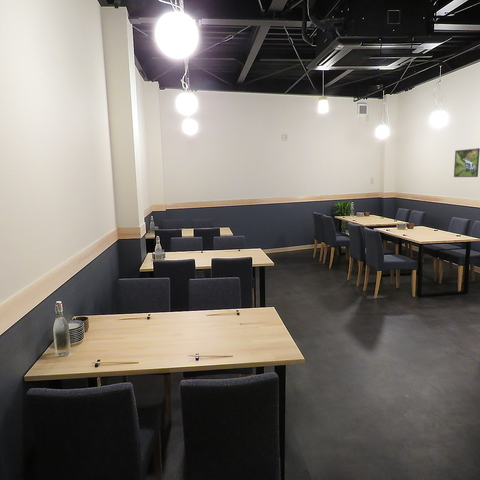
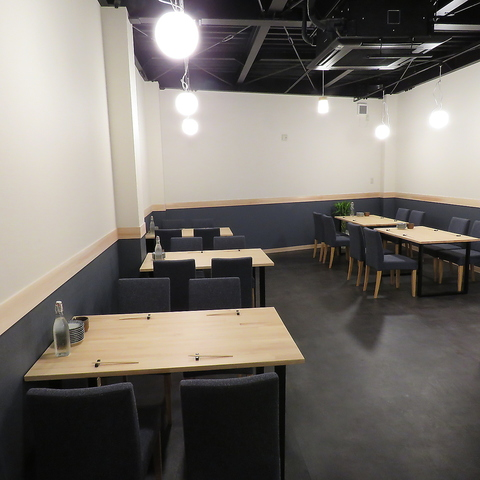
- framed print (466, 163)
